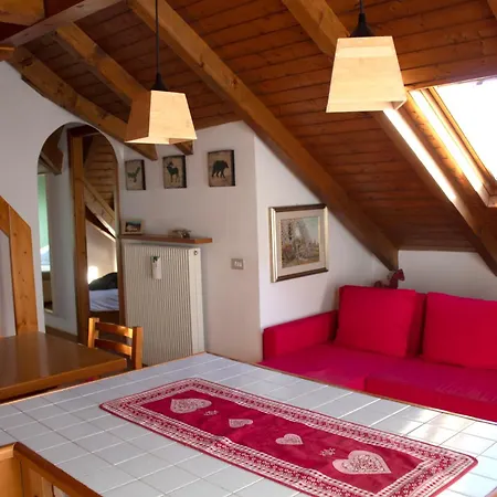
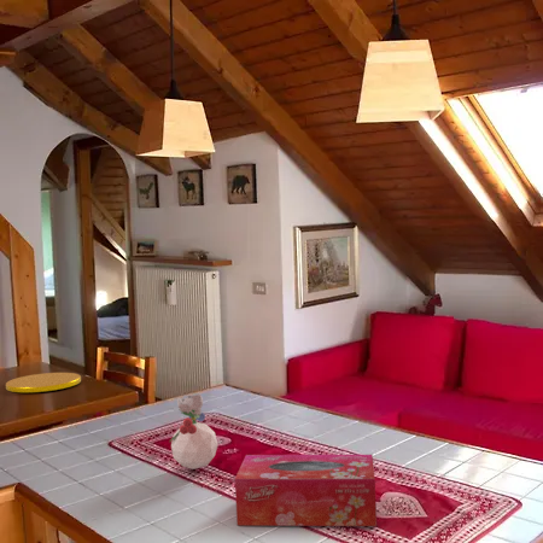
+ tissue box (306, 487)
+ toy figurine (192, 430)
+ plate (43, 381)
